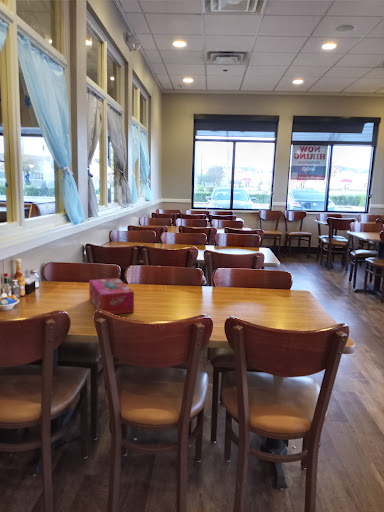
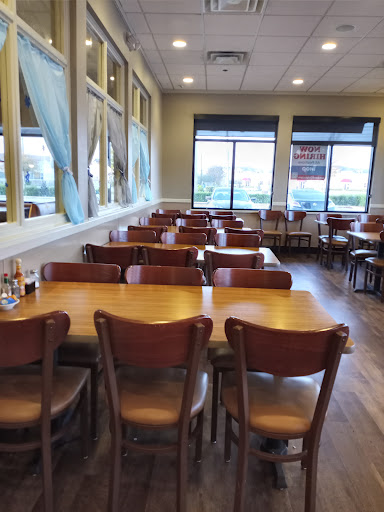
- tissue box (110, 295)
